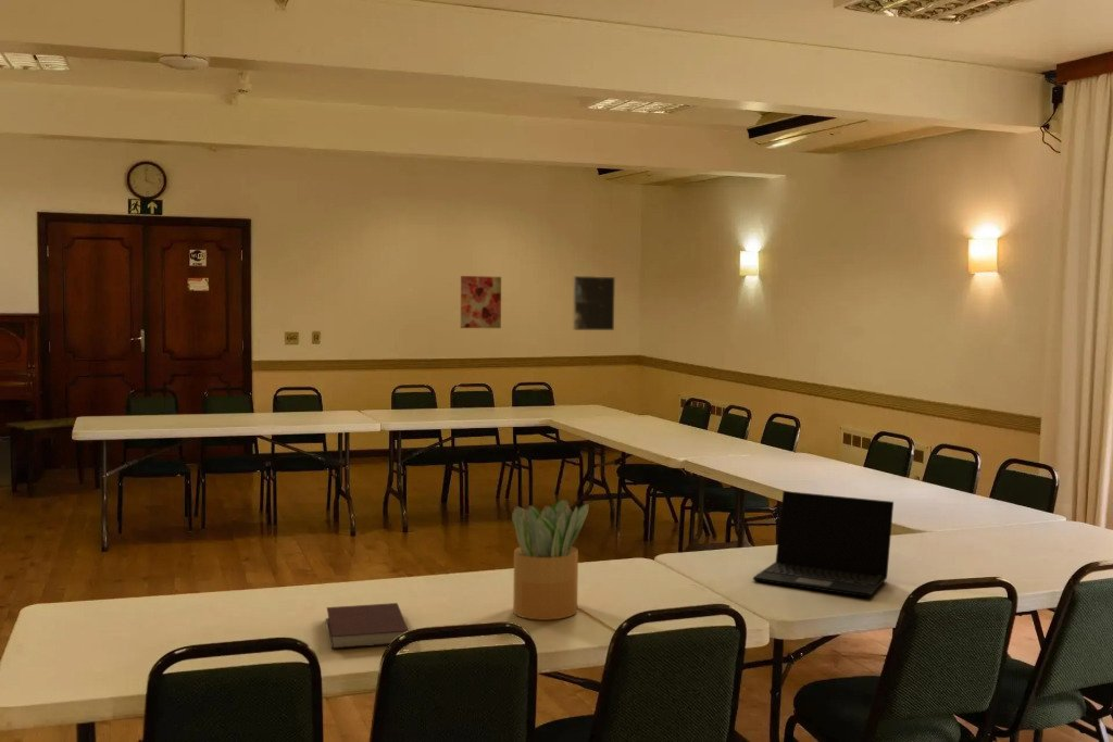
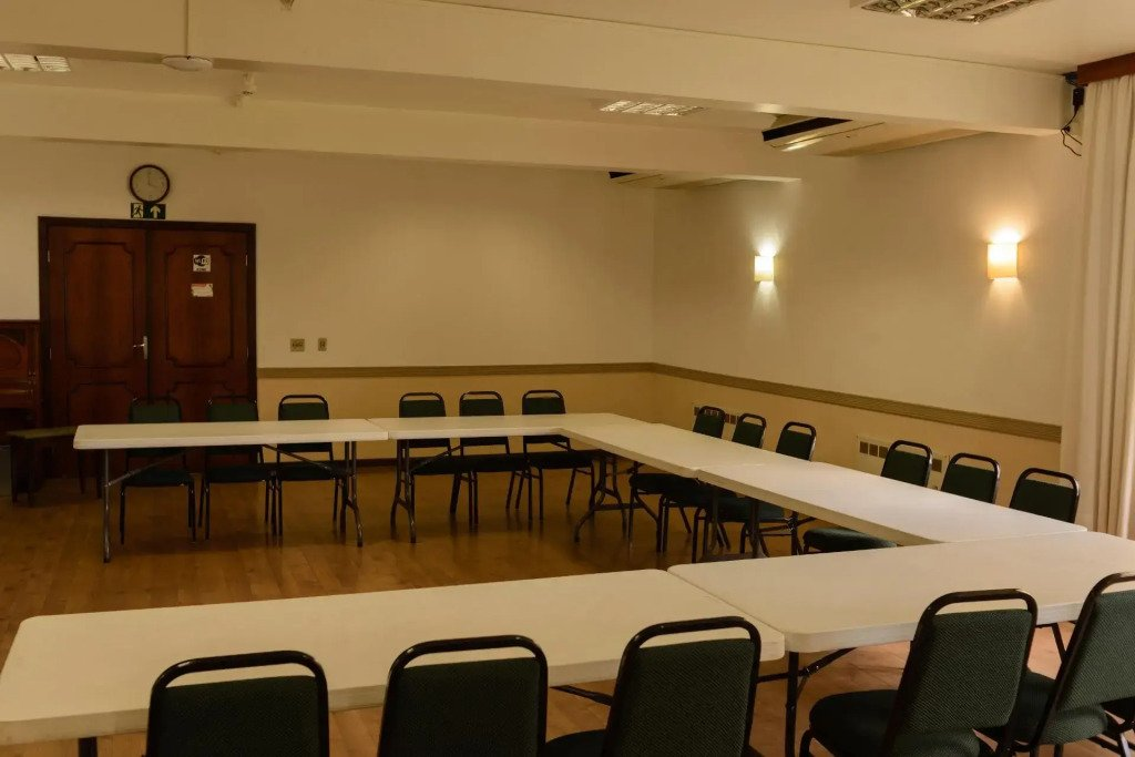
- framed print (593, 303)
- potted plant (551, 556)
- notebook (366, 624)
- wall art (480, 302)
- laptop (824, 540)
